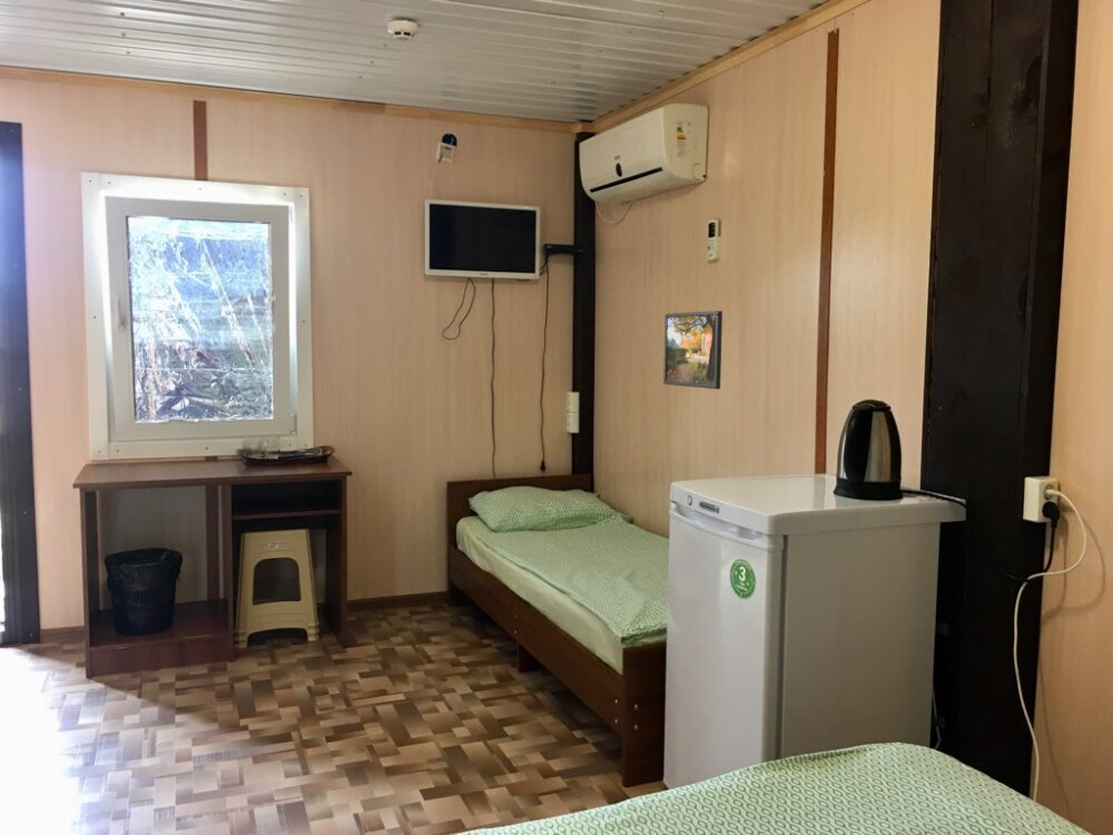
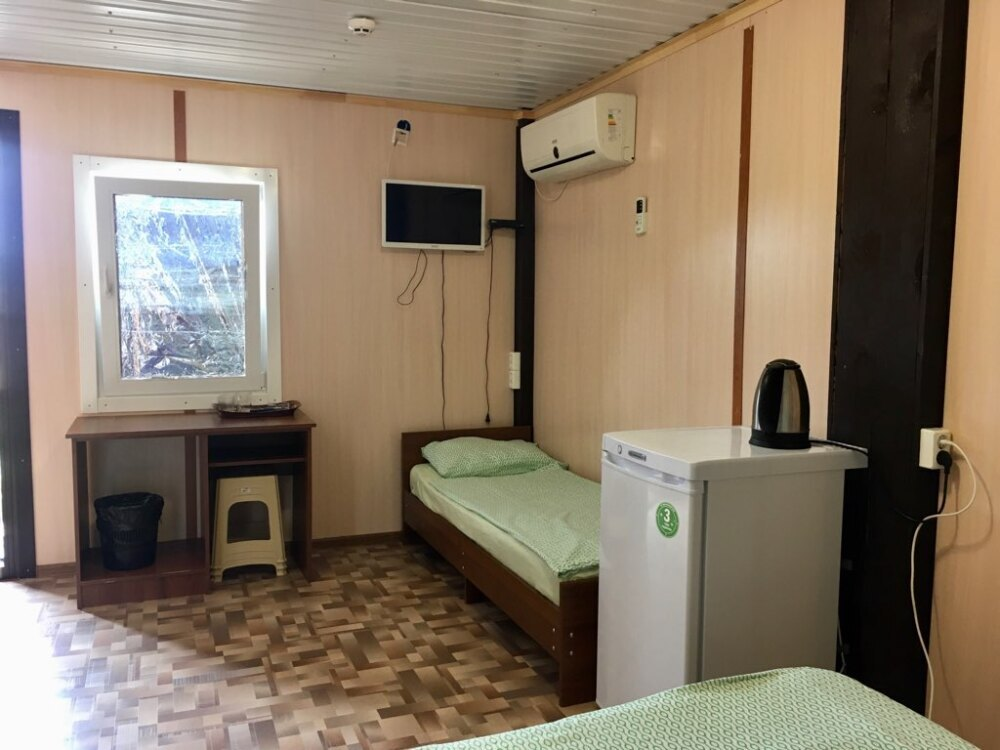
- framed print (691, 350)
